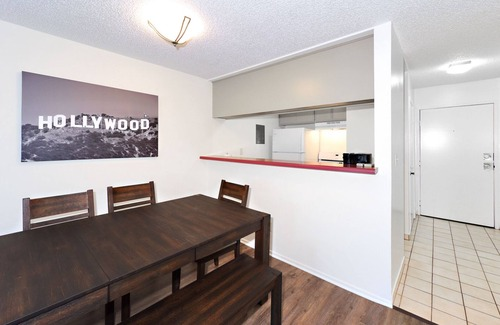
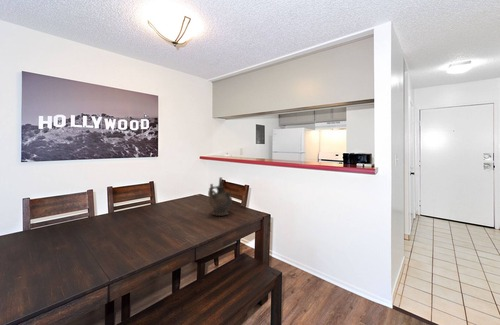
+ ceremonial vessel (219, 195)
